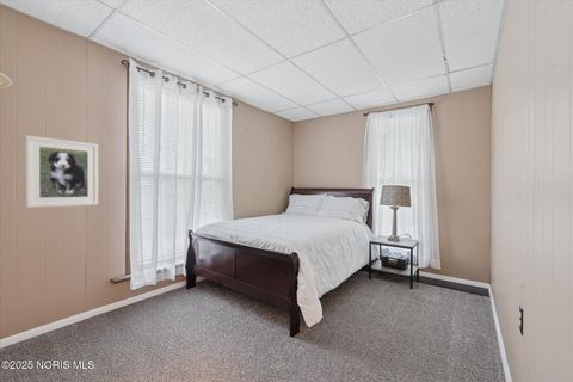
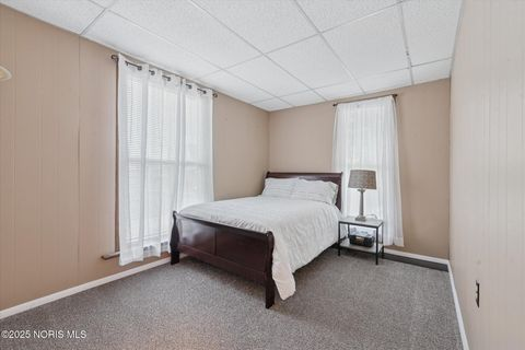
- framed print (64, 173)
